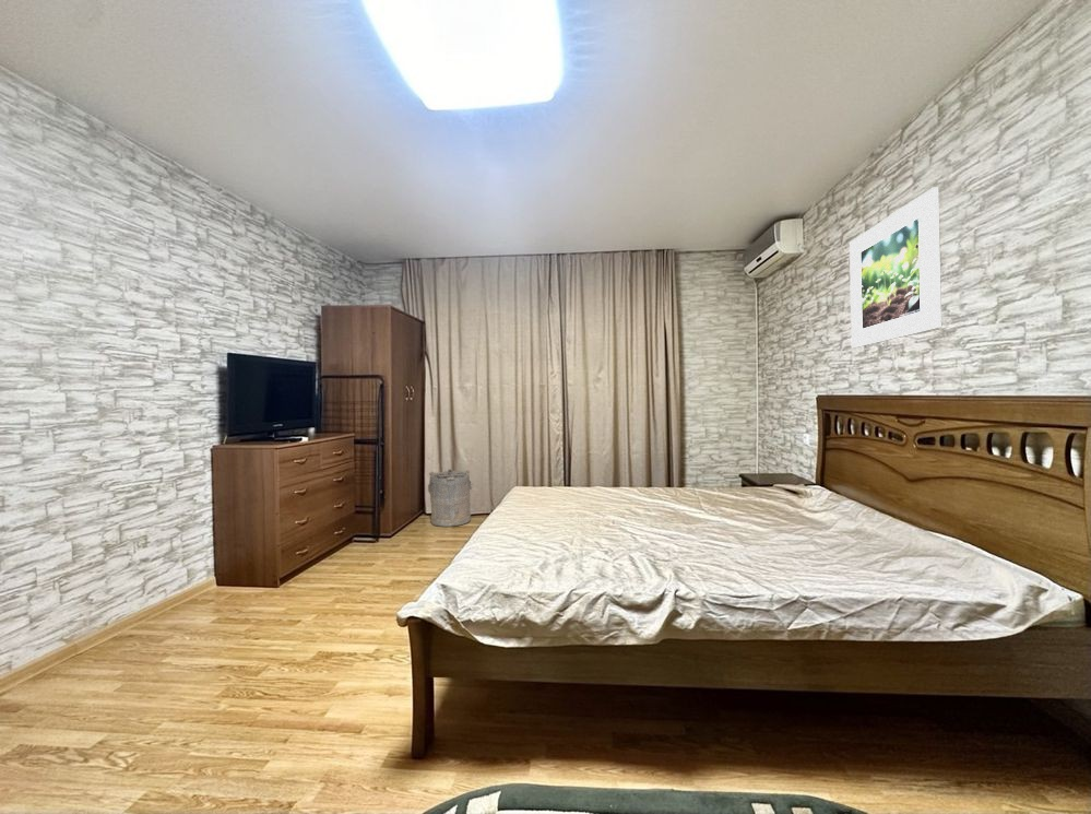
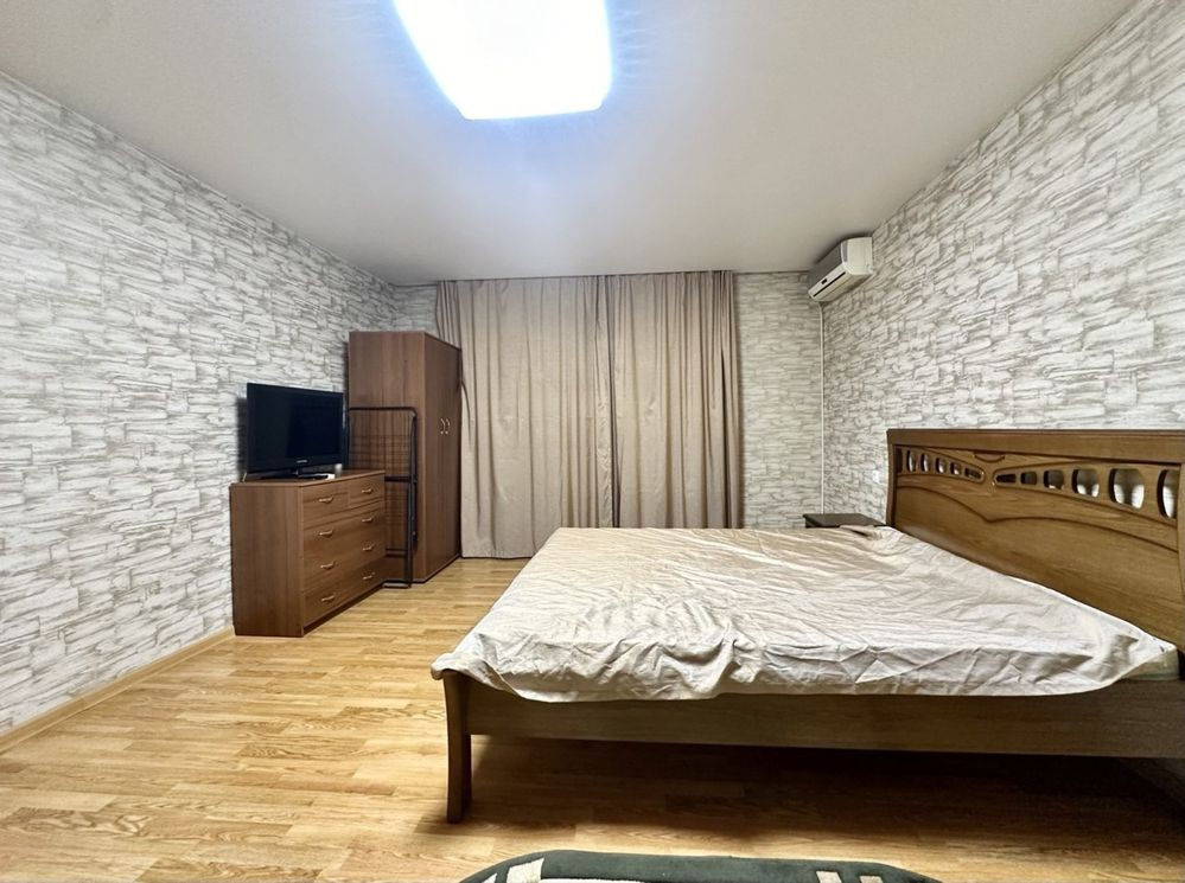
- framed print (888, 279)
- laundry hamper (449, 495)
